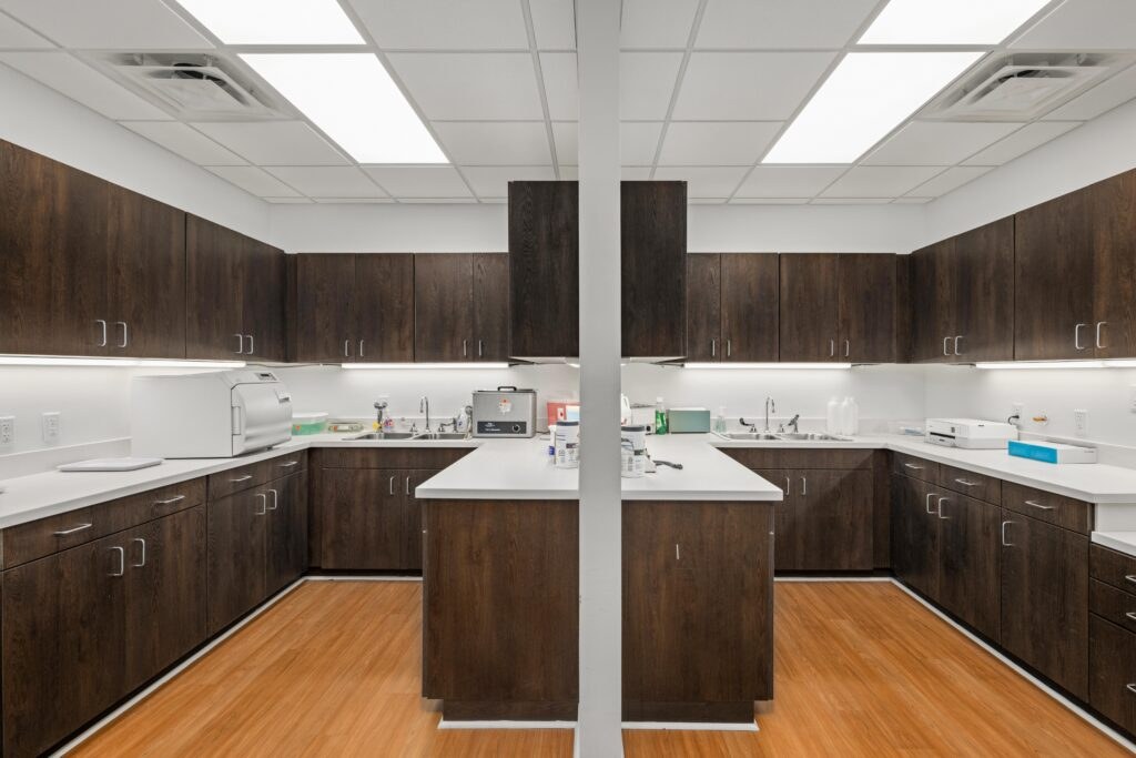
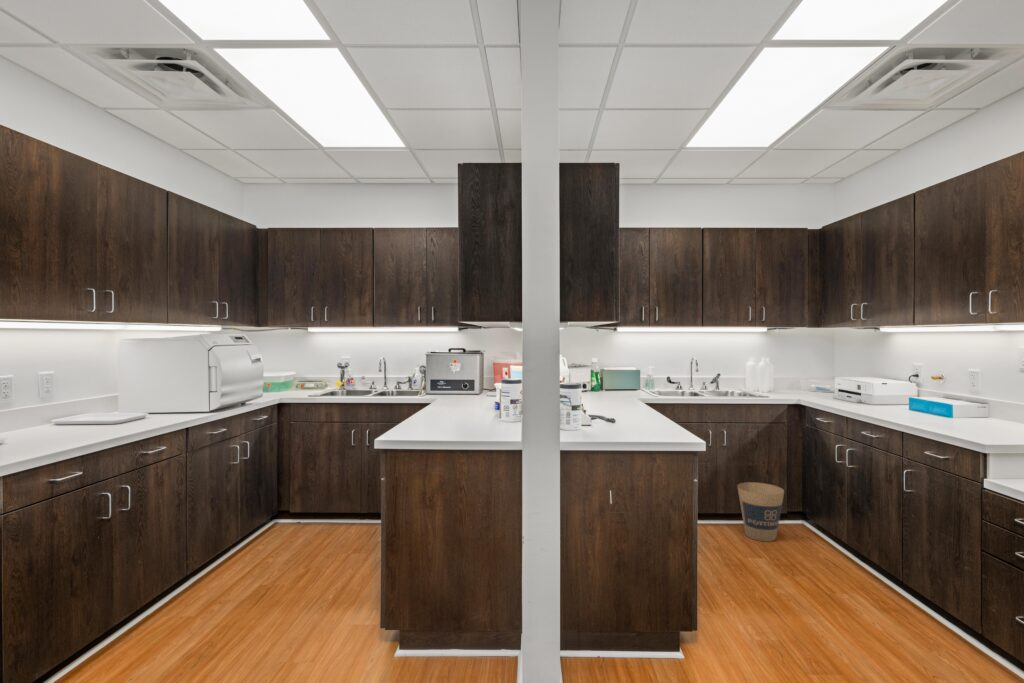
+ trash can (760, 512)
